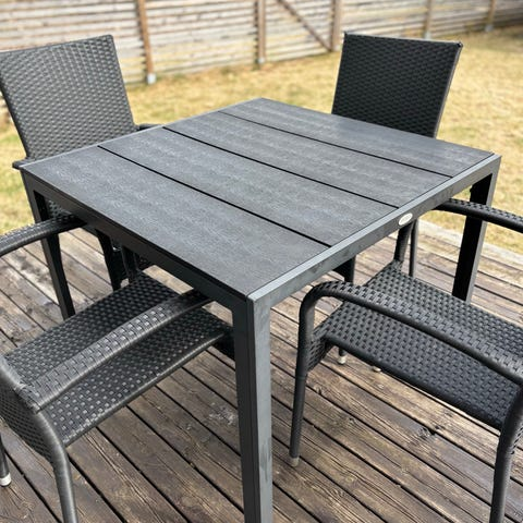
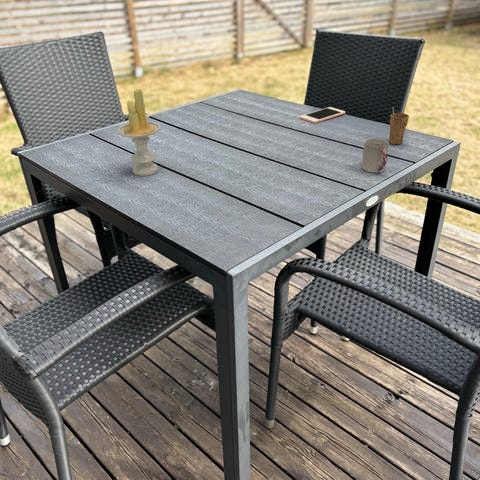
+ cup (398, 125)
+ cup (377, 157)
+ cell phone (322, 114)
+ candle (139, 131)
